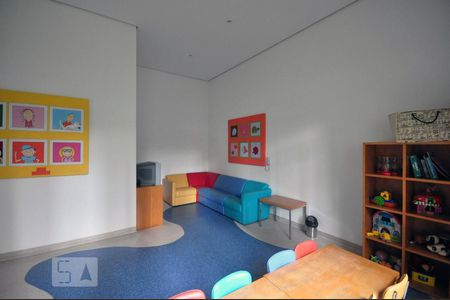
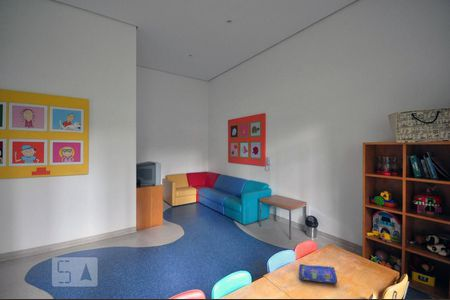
+ pencil case (317, 272)
